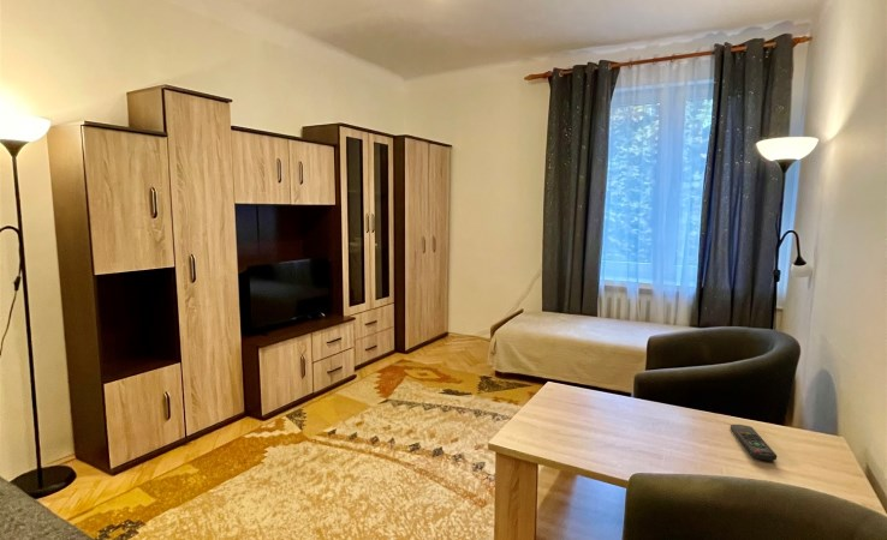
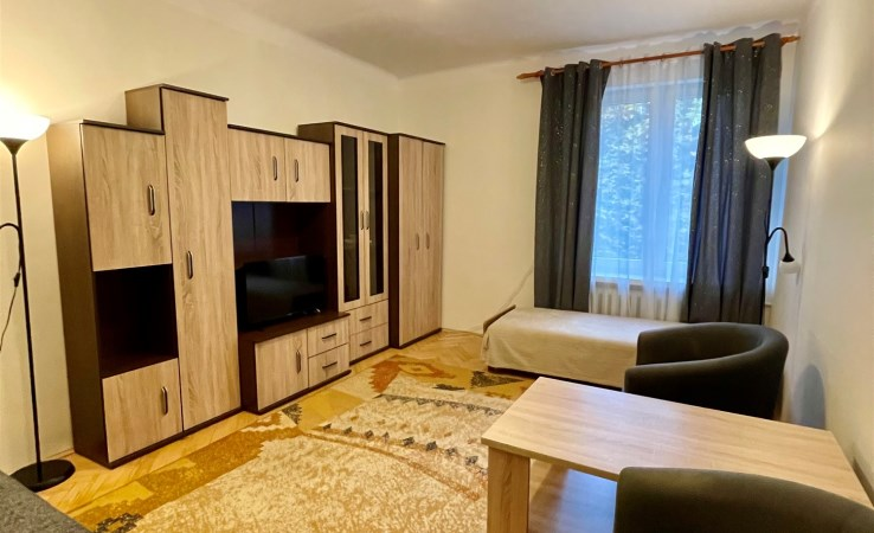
- remote control (751, 440)
